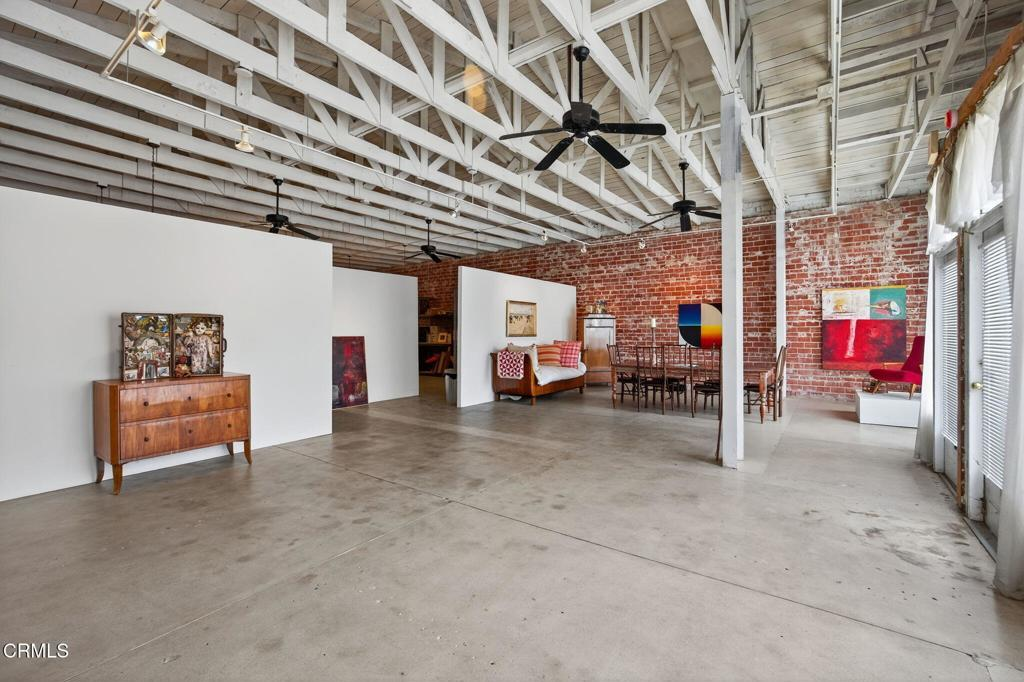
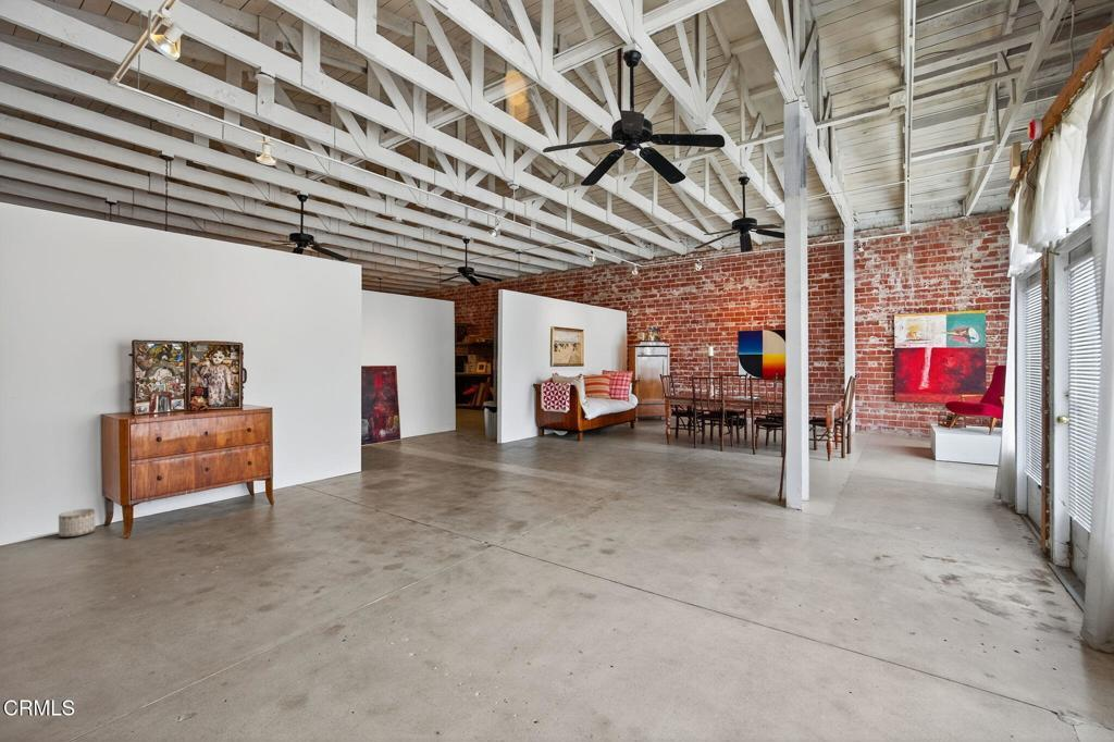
+ planter (76, 523)
